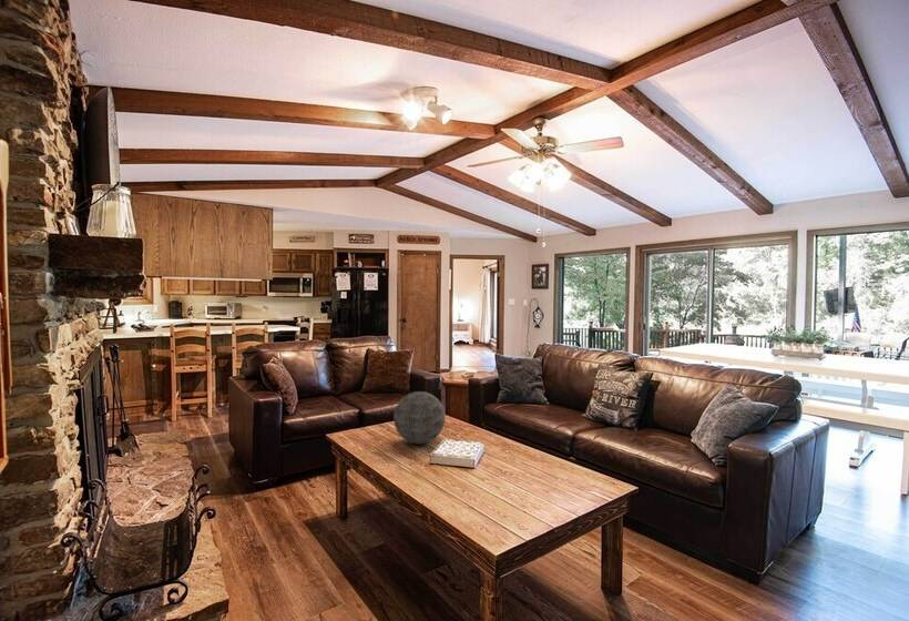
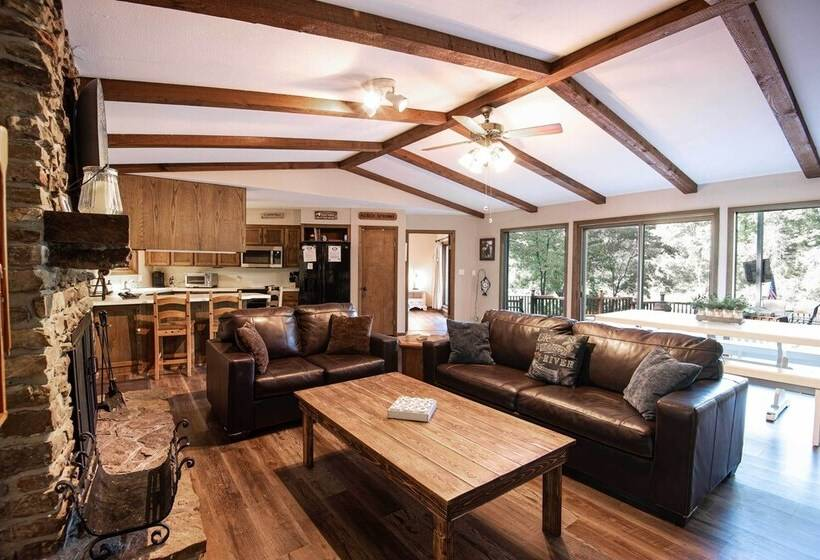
- decorative orb (419, 417)
